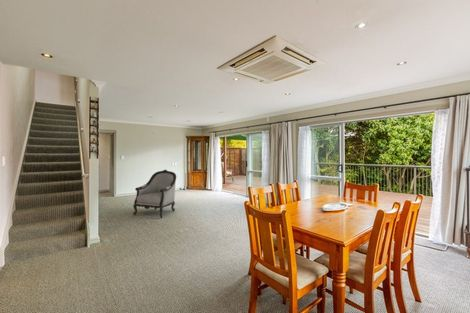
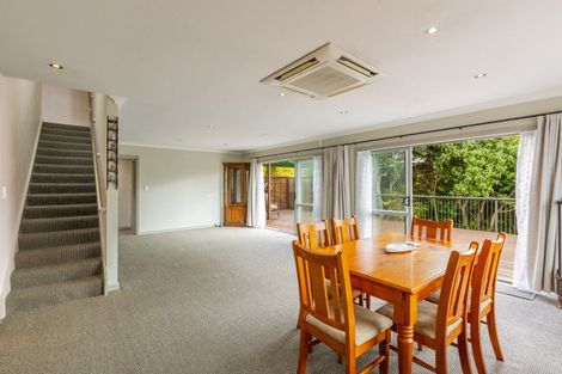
- armchair (155, 192)
